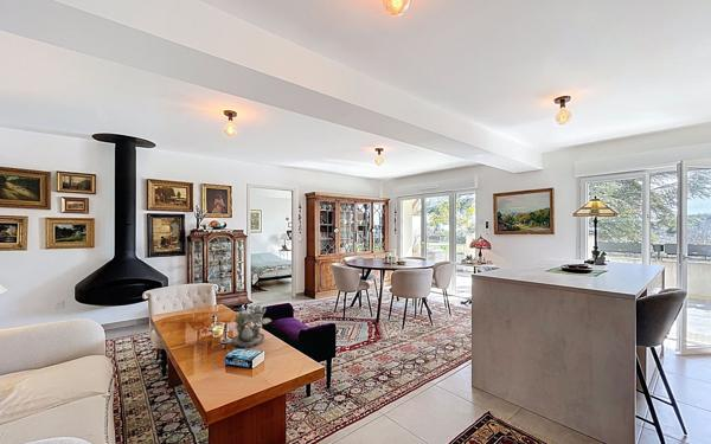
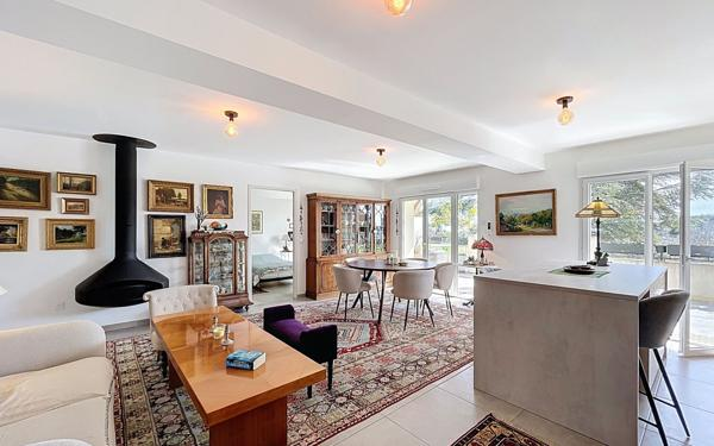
- succulent plant (250, 324)
